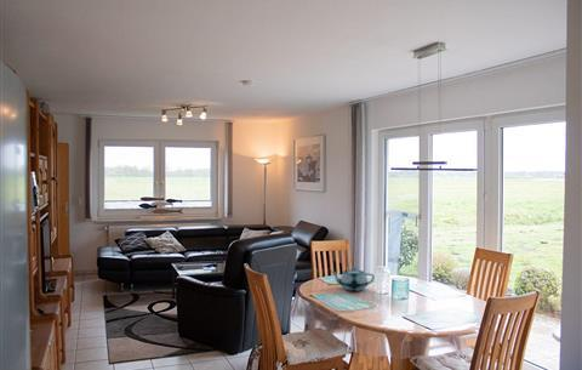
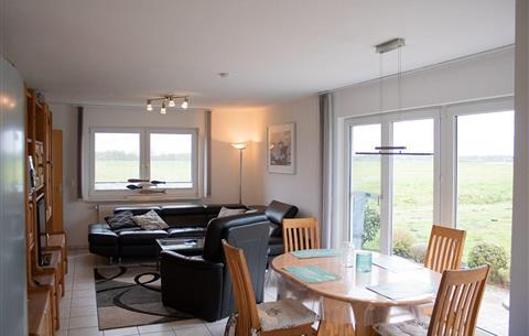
- teapot (352, 278)
